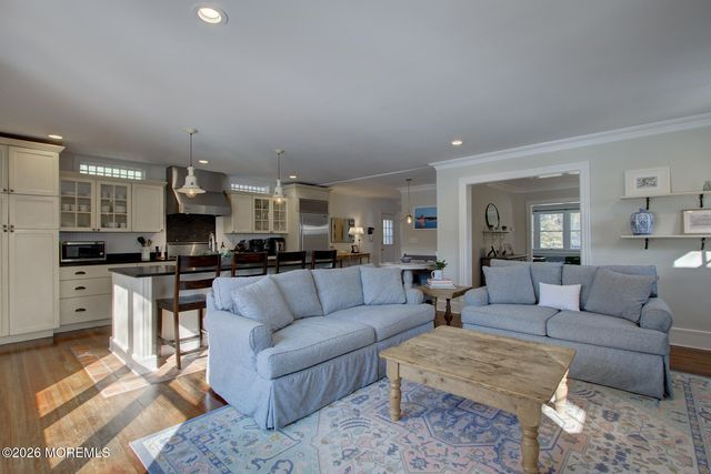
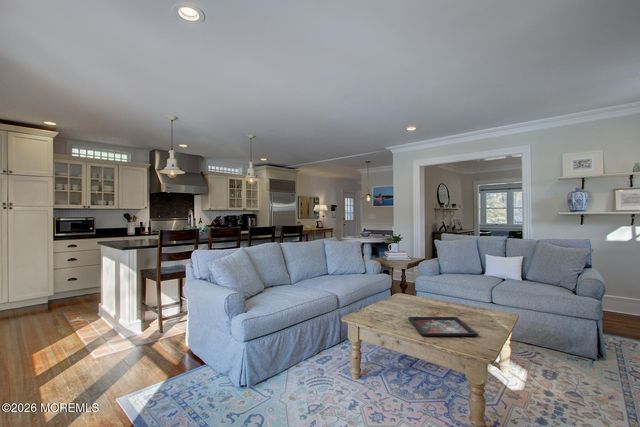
+ decorative tray (440, 325)
